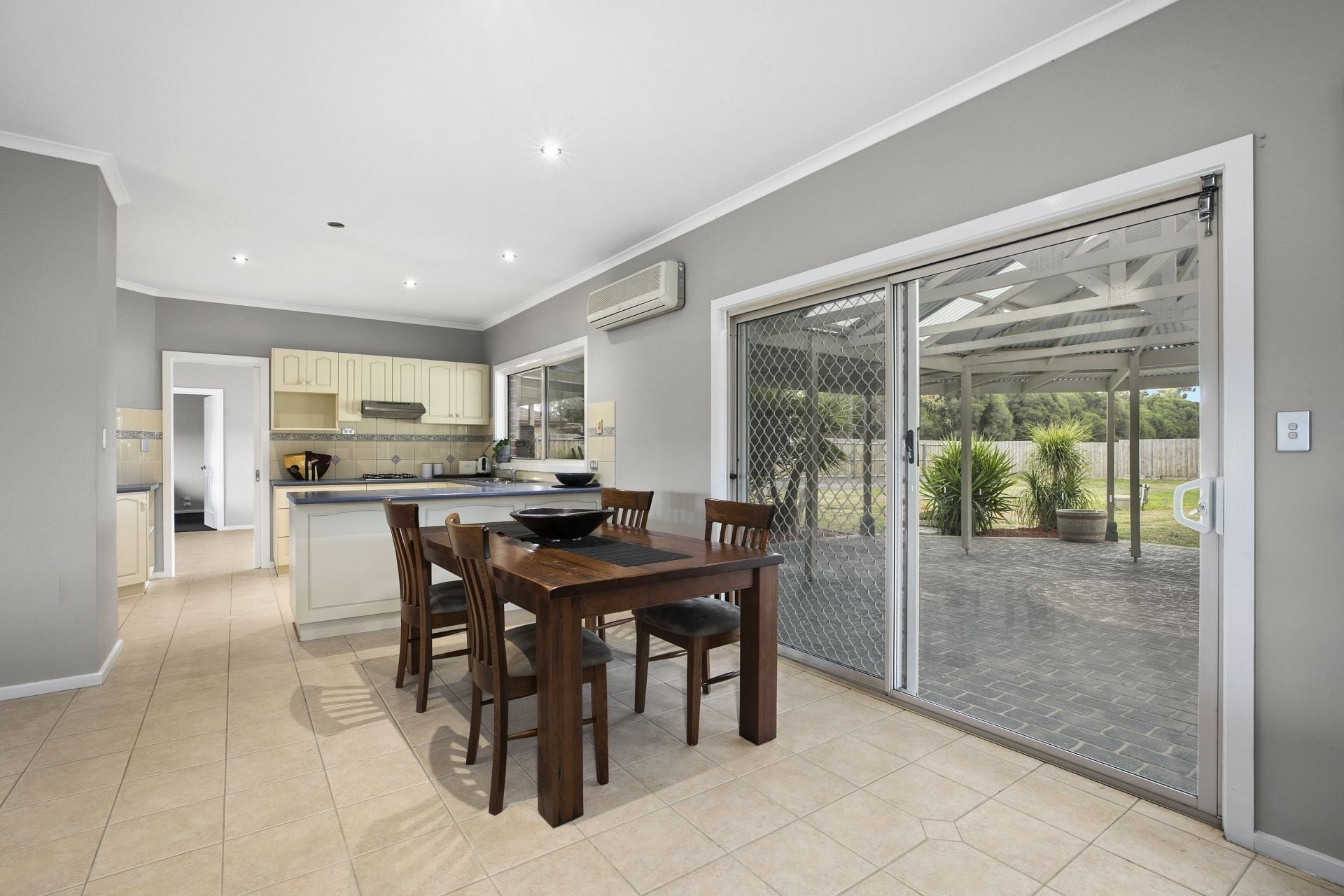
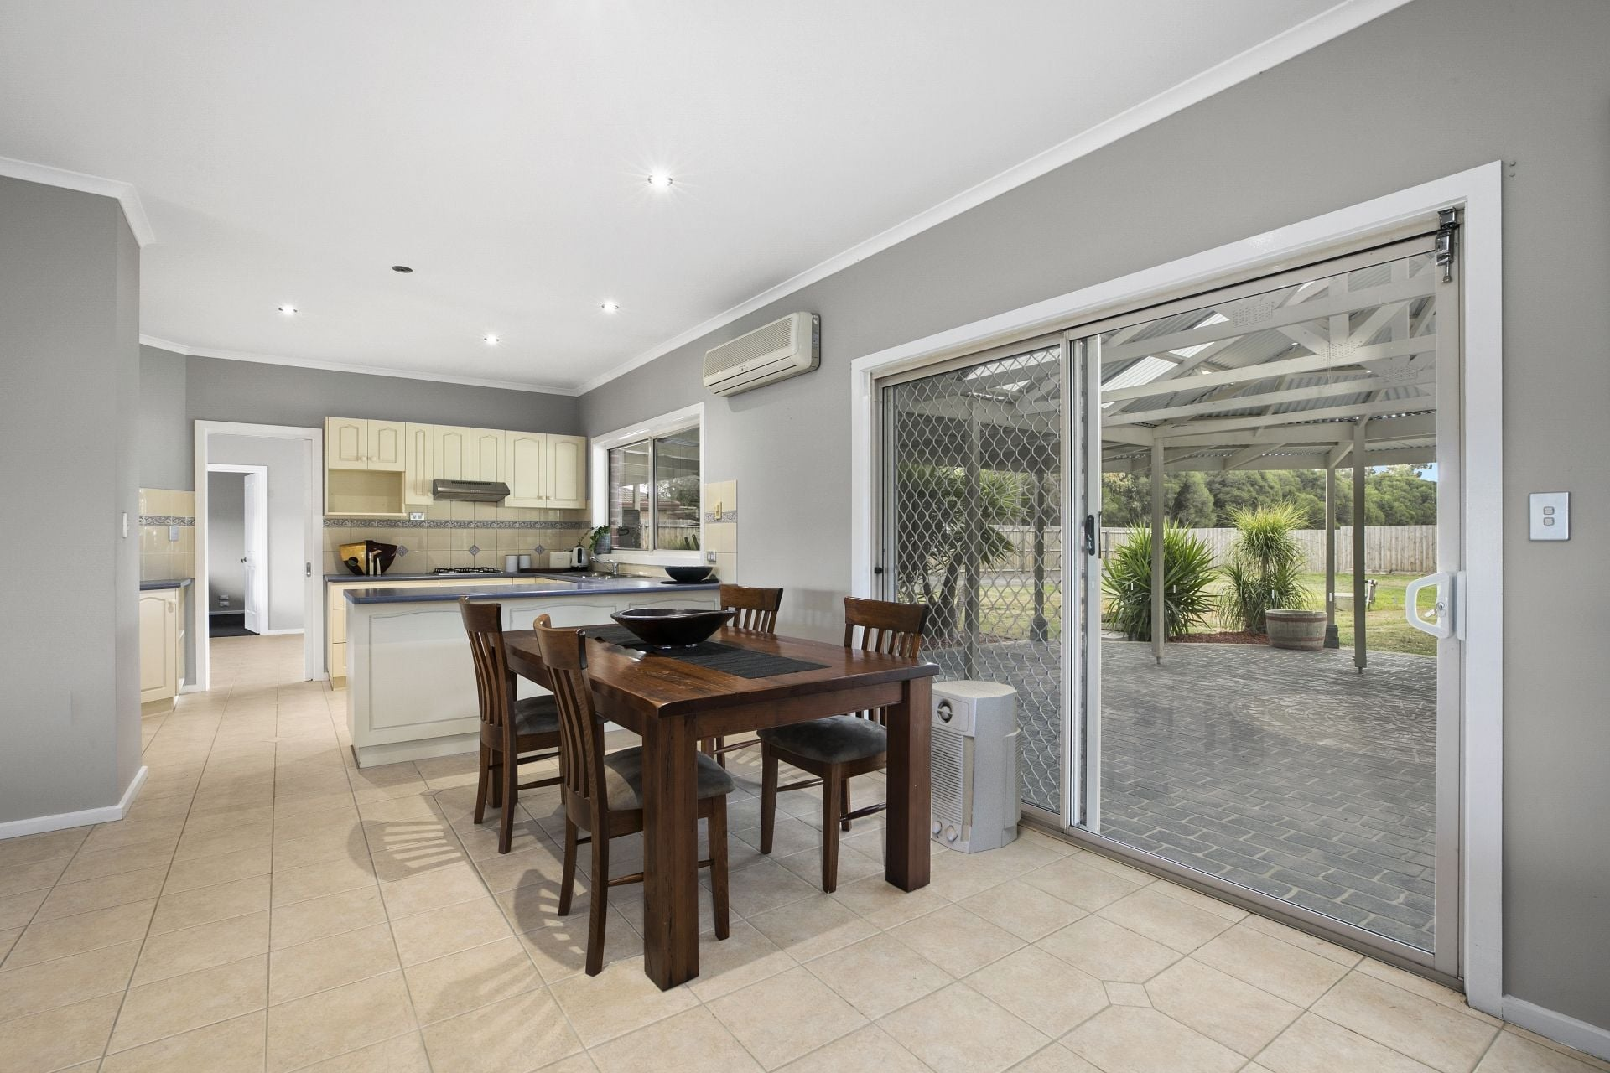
+ air purifier (973, 759)
